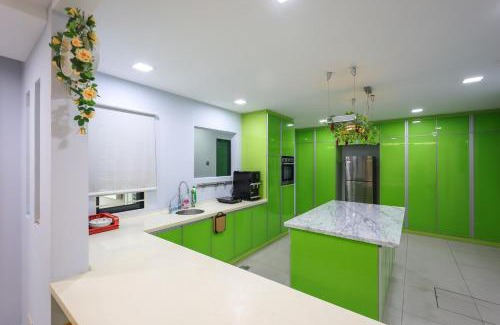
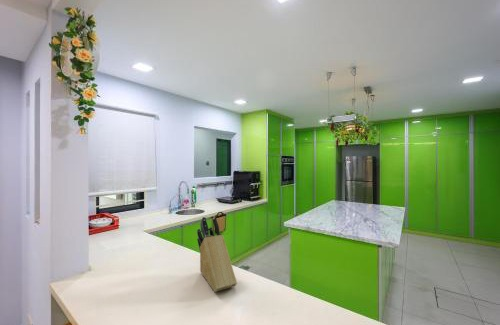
+ knife block (214, 248)
